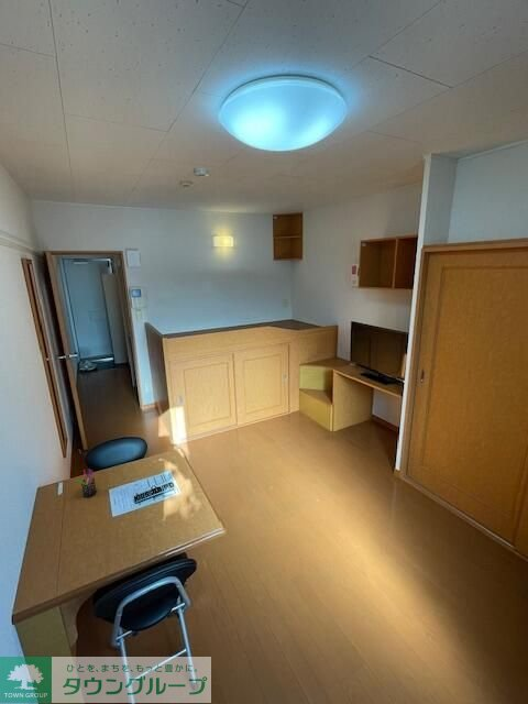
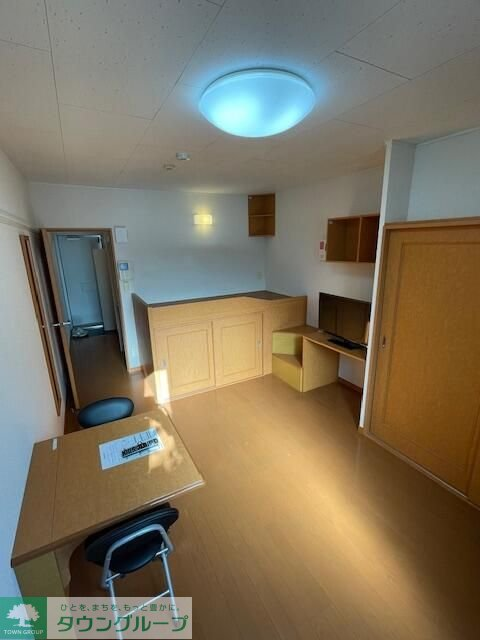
- pen holder (86, 483)
